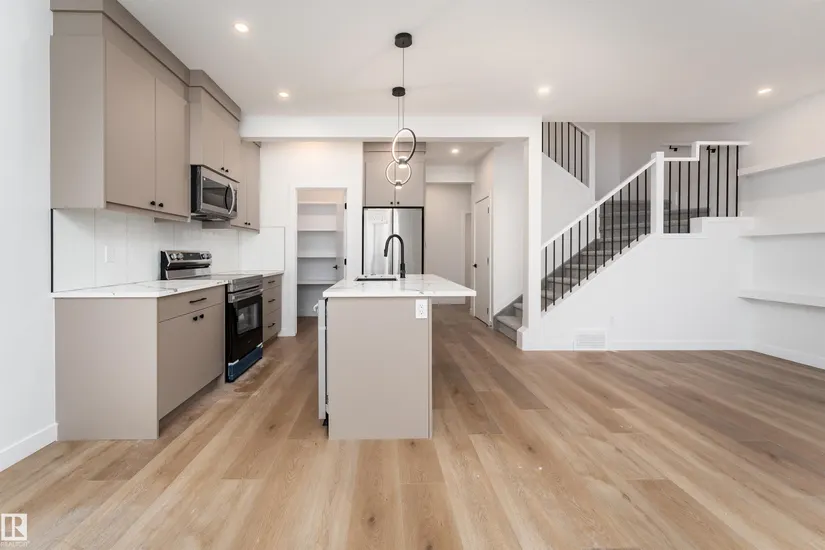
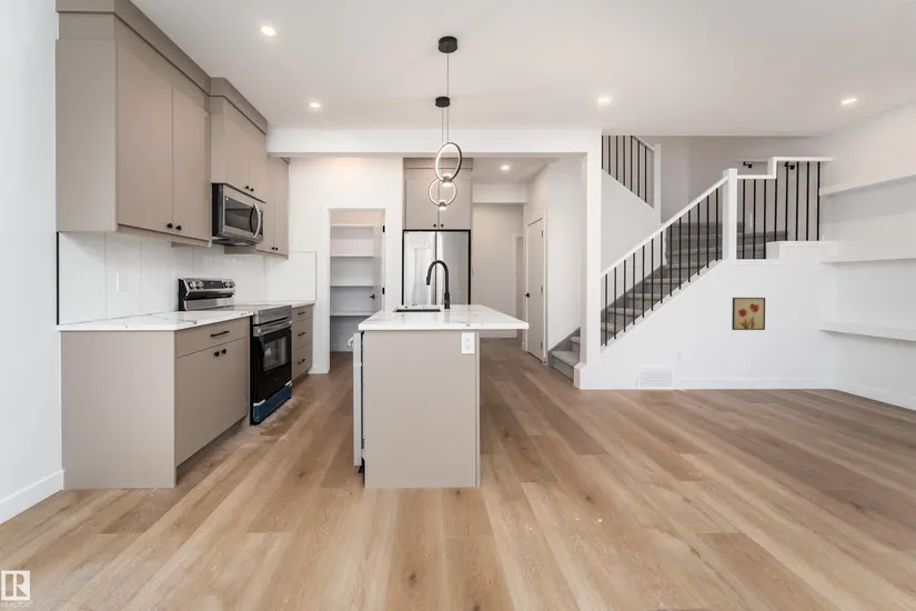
+ wall art (747, 313)
